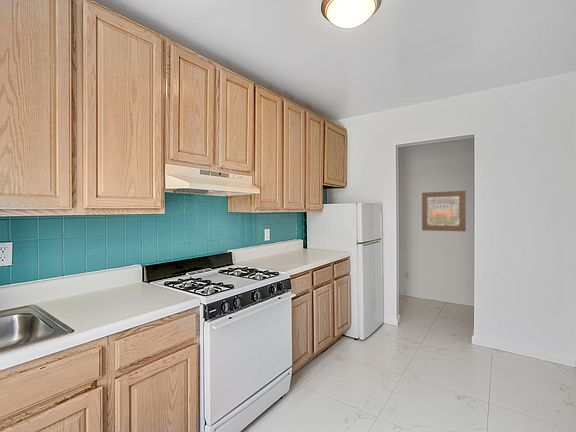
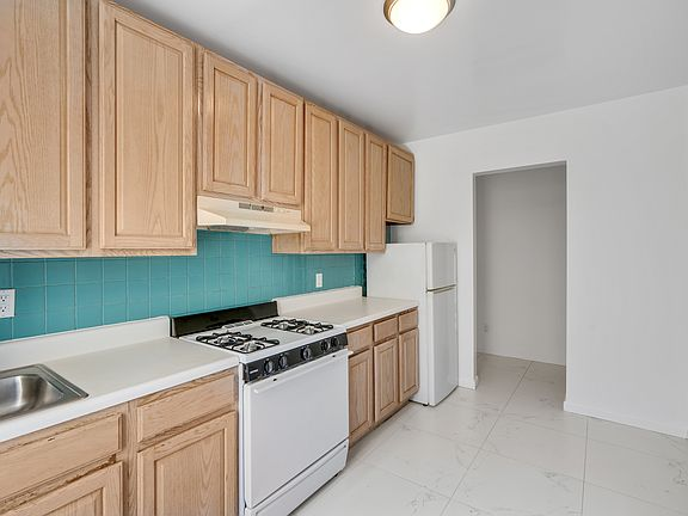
- wall art (443, 211)
